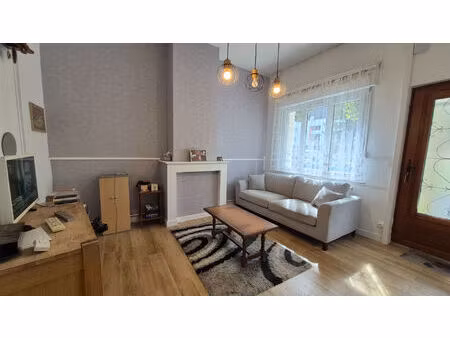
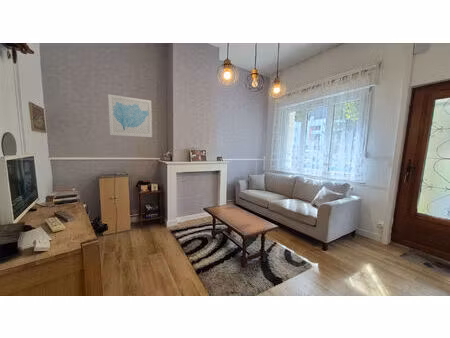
+ wall art (131, 117)
